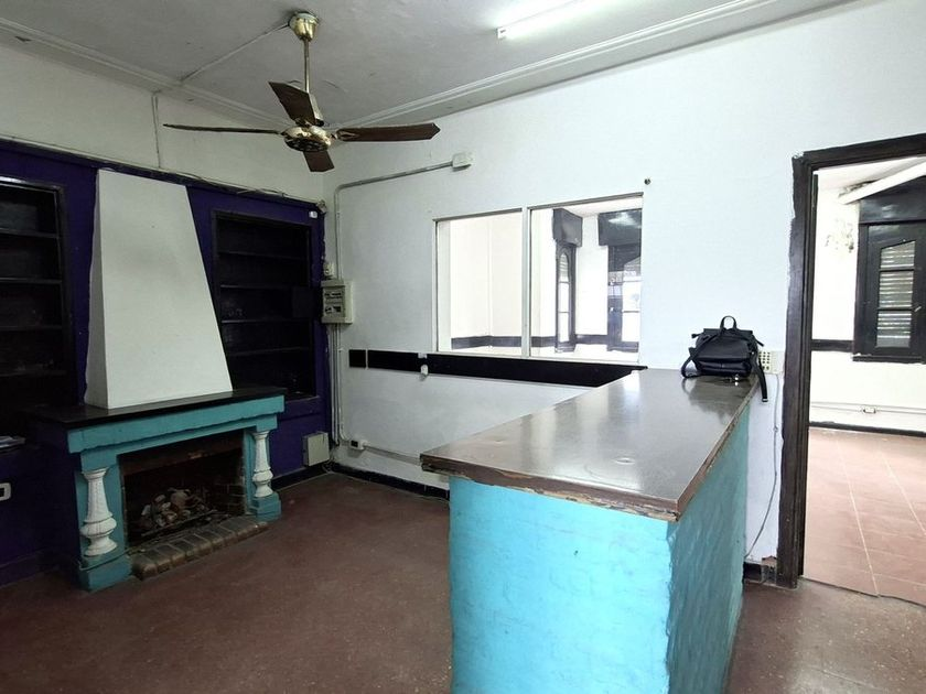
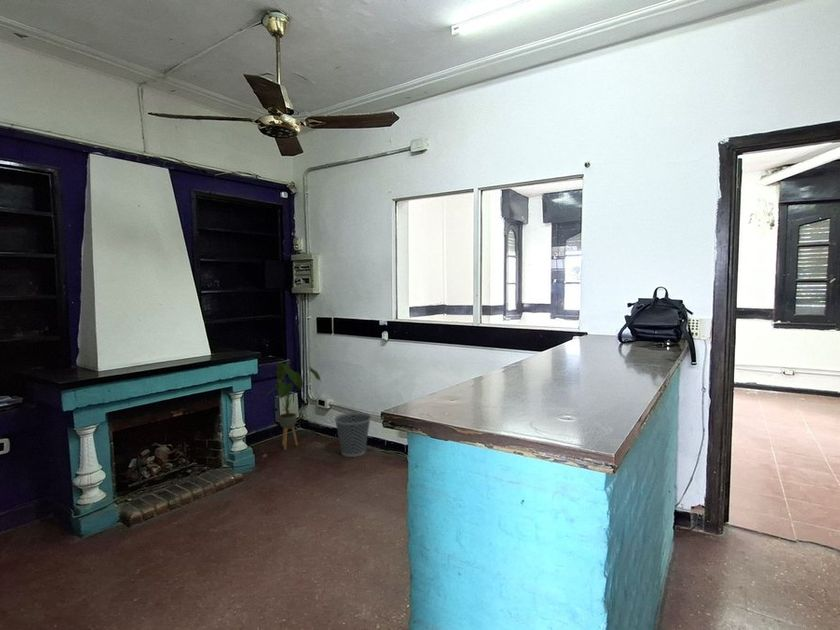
+ wastebasket (353, 435)
+ house plant (289, 403)
